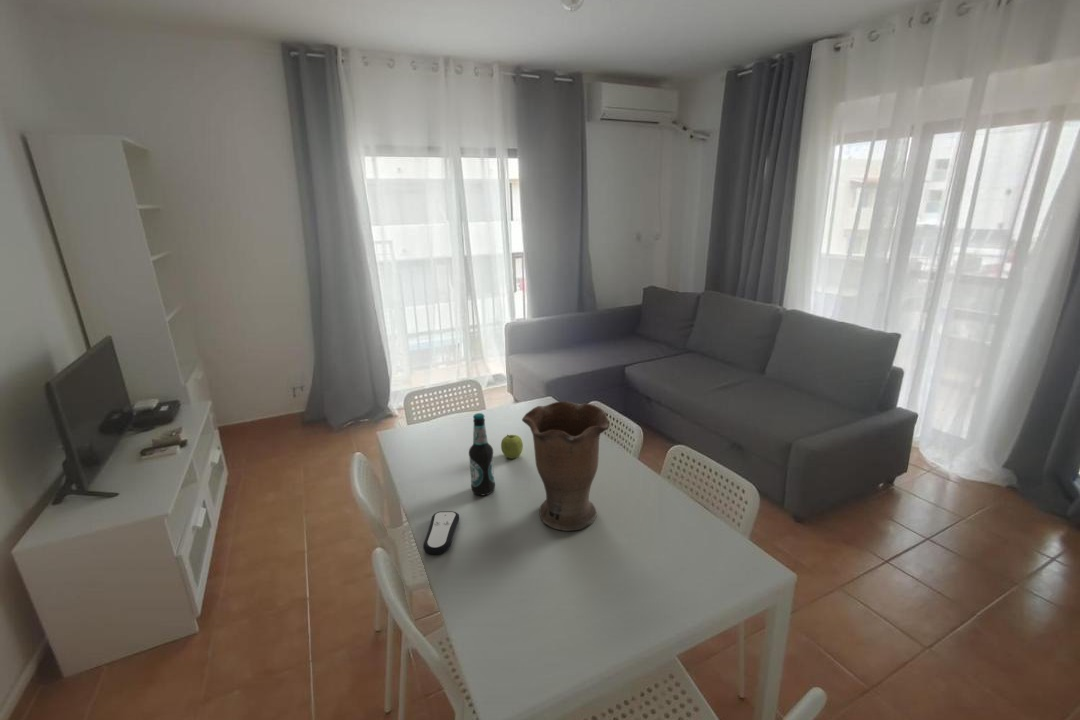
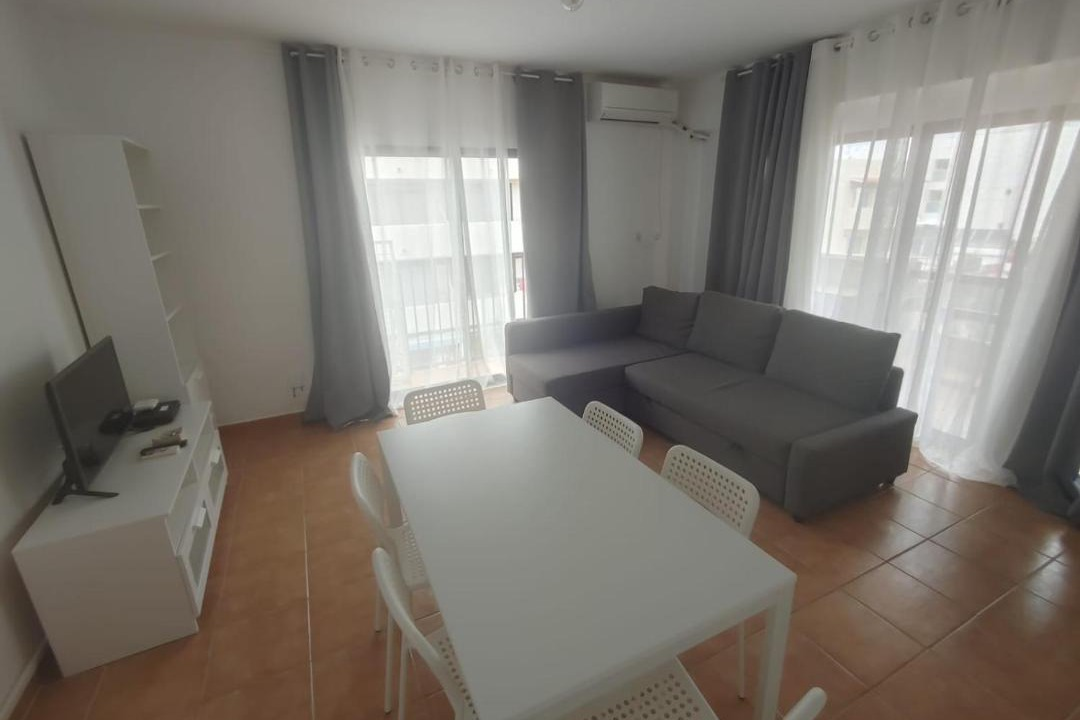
- vase (566, 465)
- remote control (441, 531)
- fruit (512, 445)
- bottle (481, 453)
